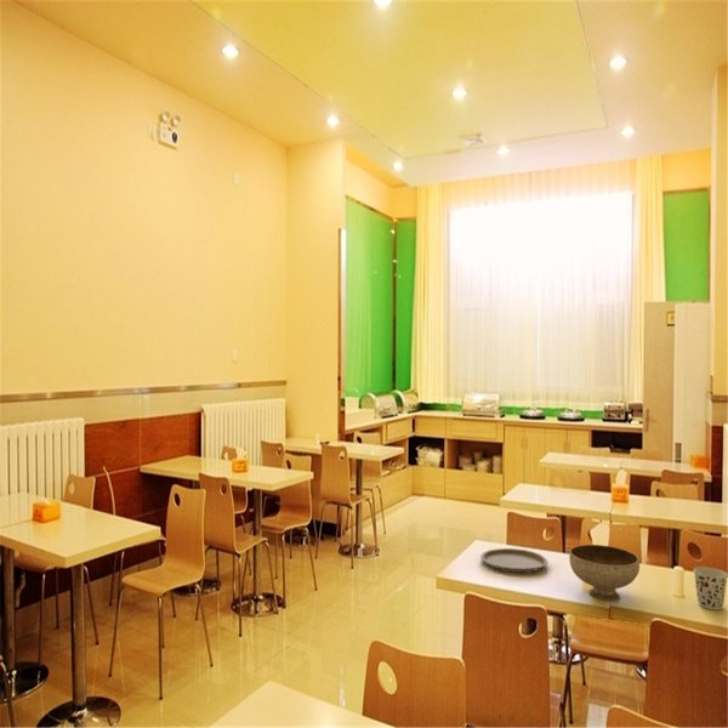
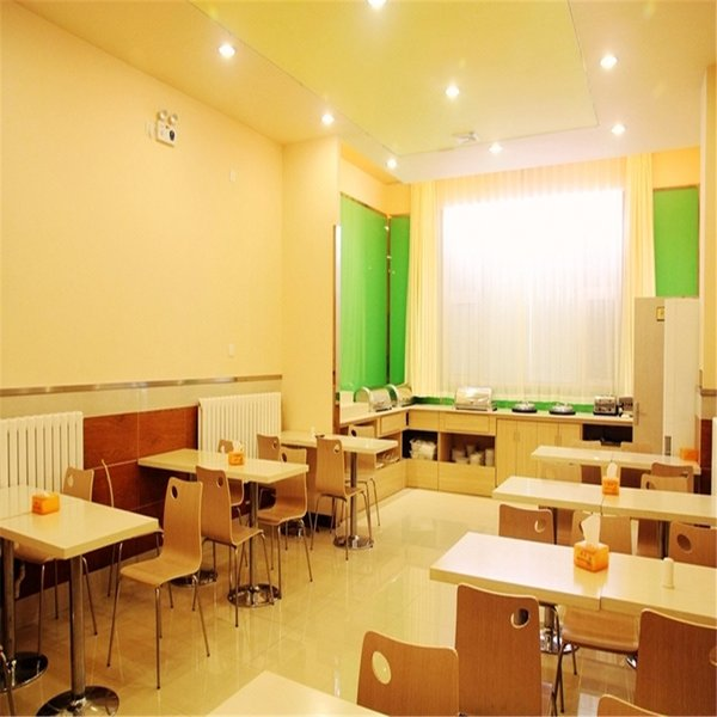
- bowl (603, 574)
- cup (710, 588)
- plate (513, 561)
